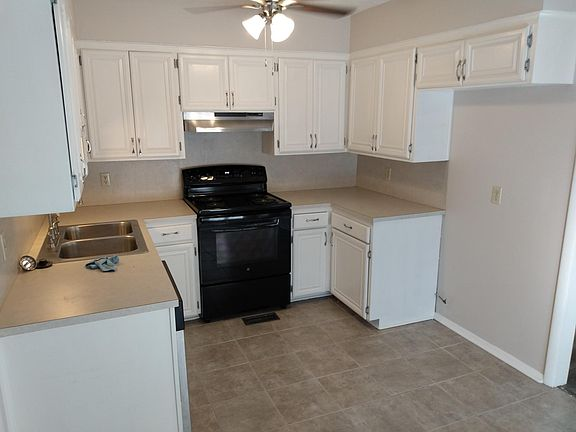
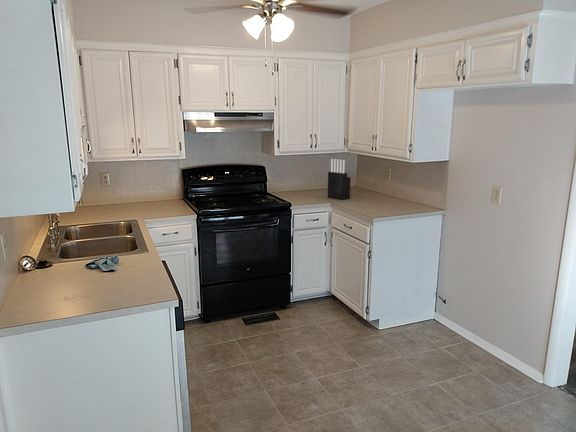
+ knife block (339, 178)
